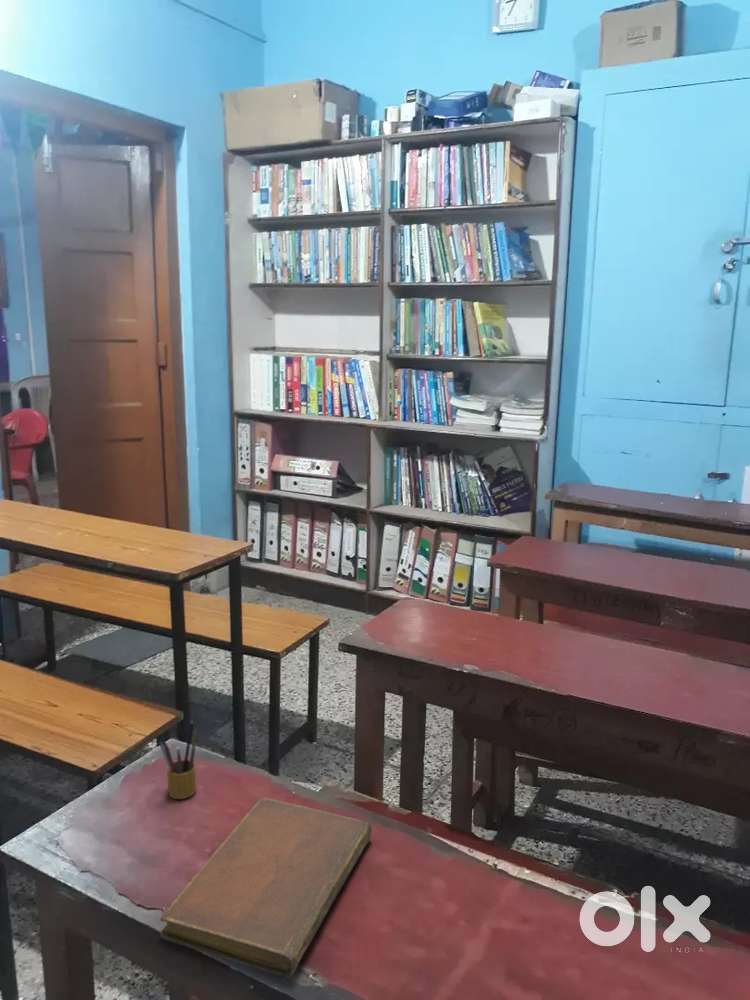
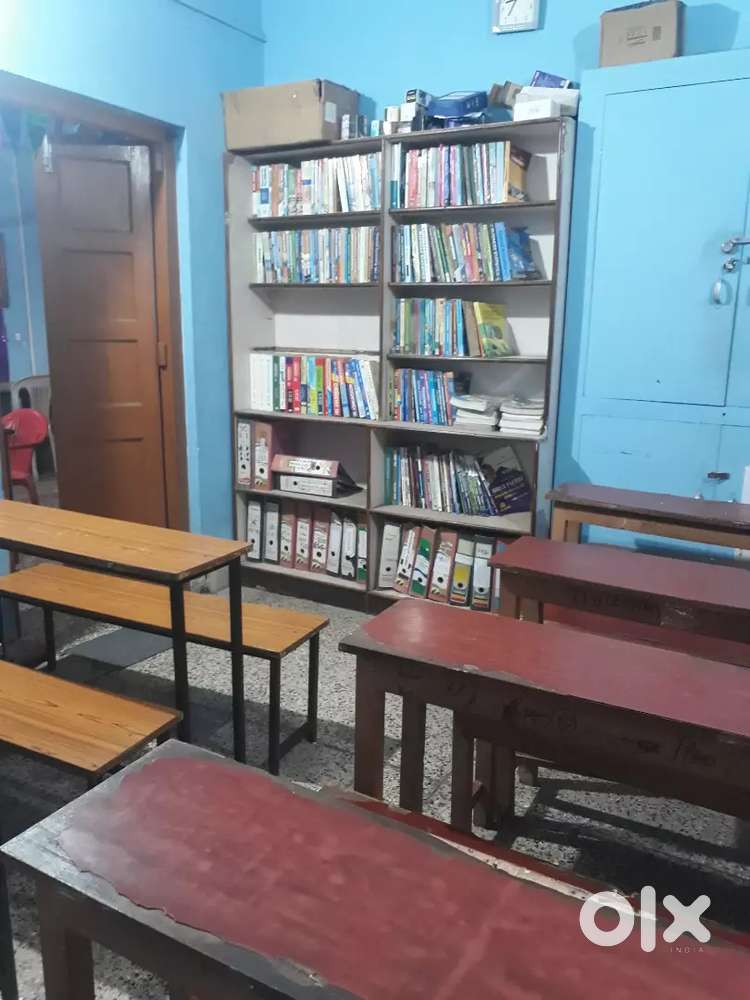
- notebook (275, 874)
- pencil box (180, 759)
